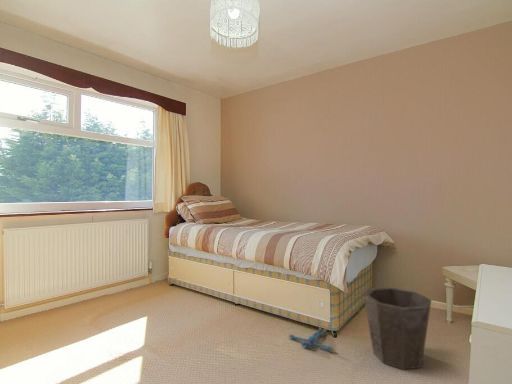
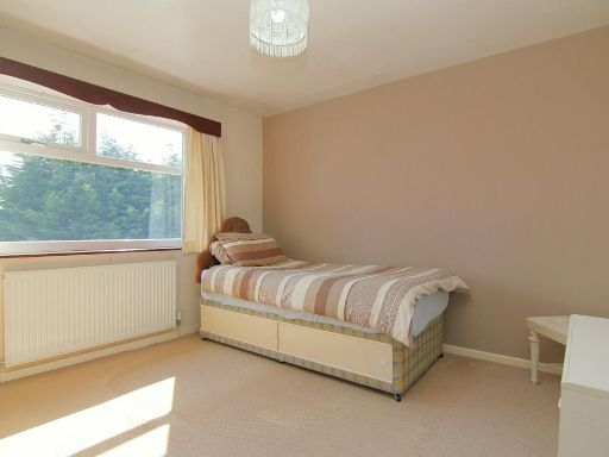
- plush toy (314, 337)
- waste bin (397, 326)
